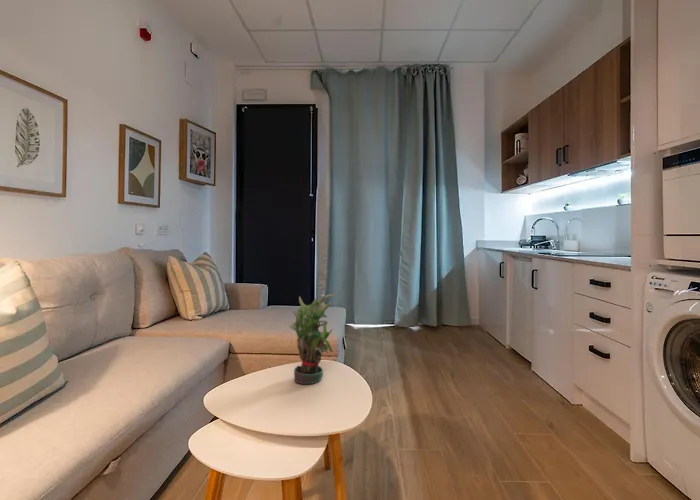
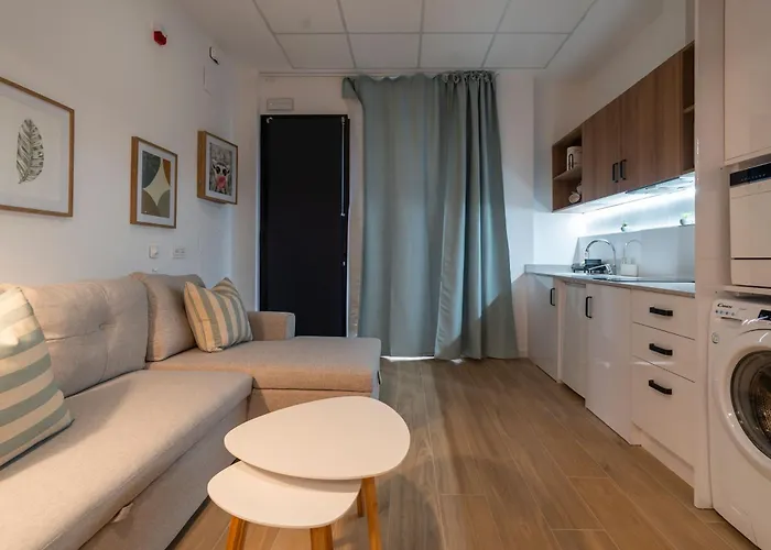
- potted plant (315, 336)
